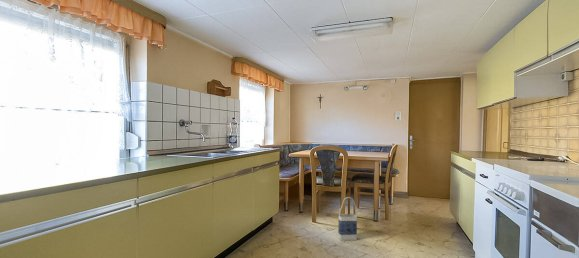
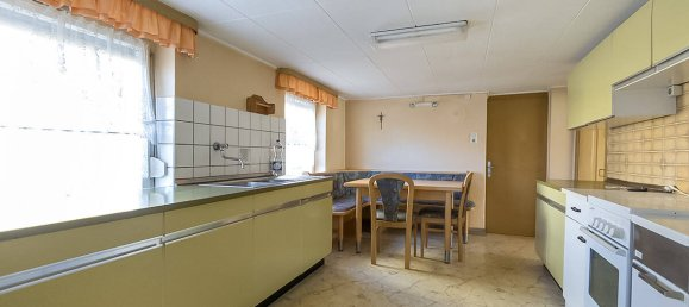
- bag (347, 217)
